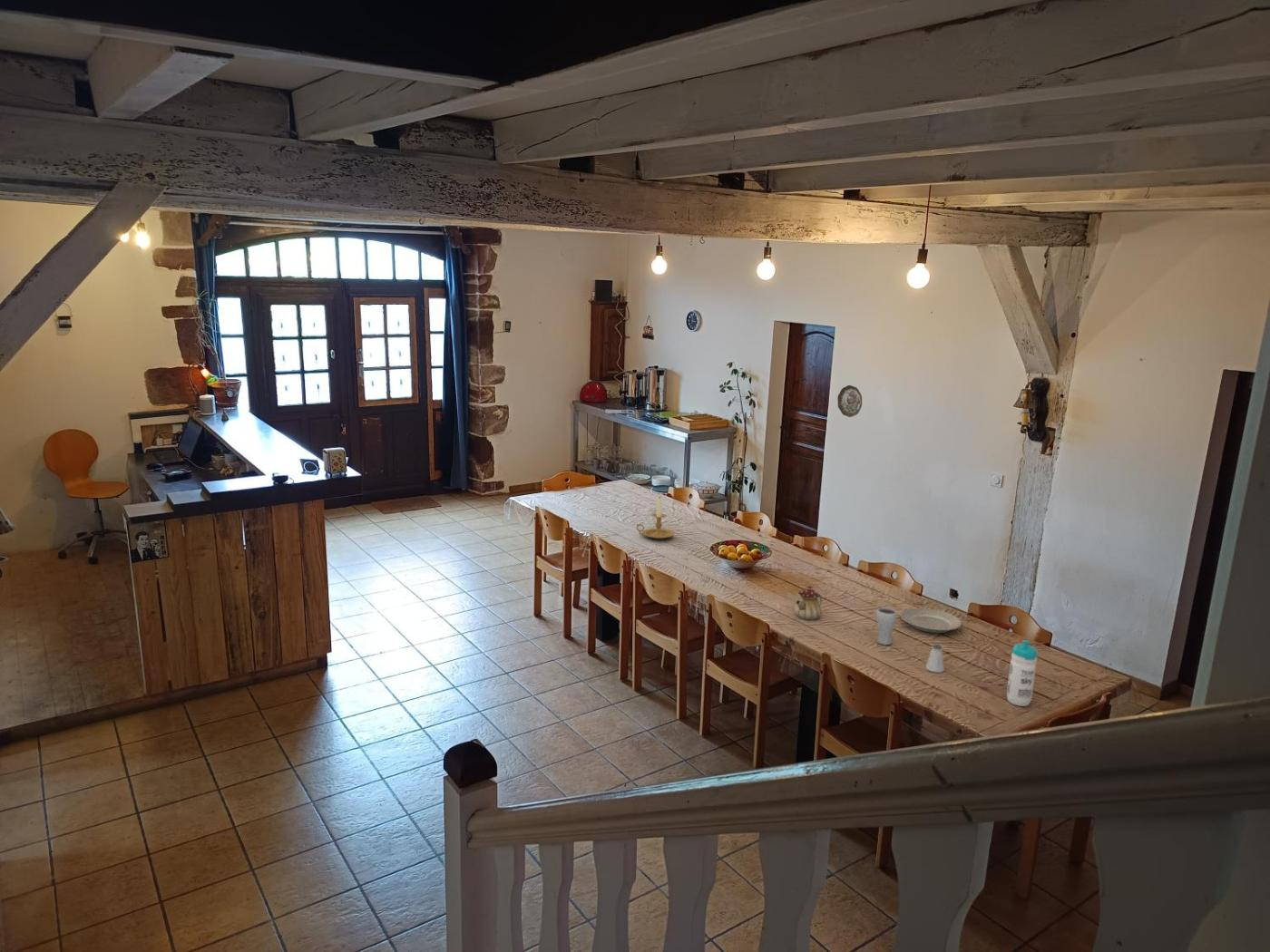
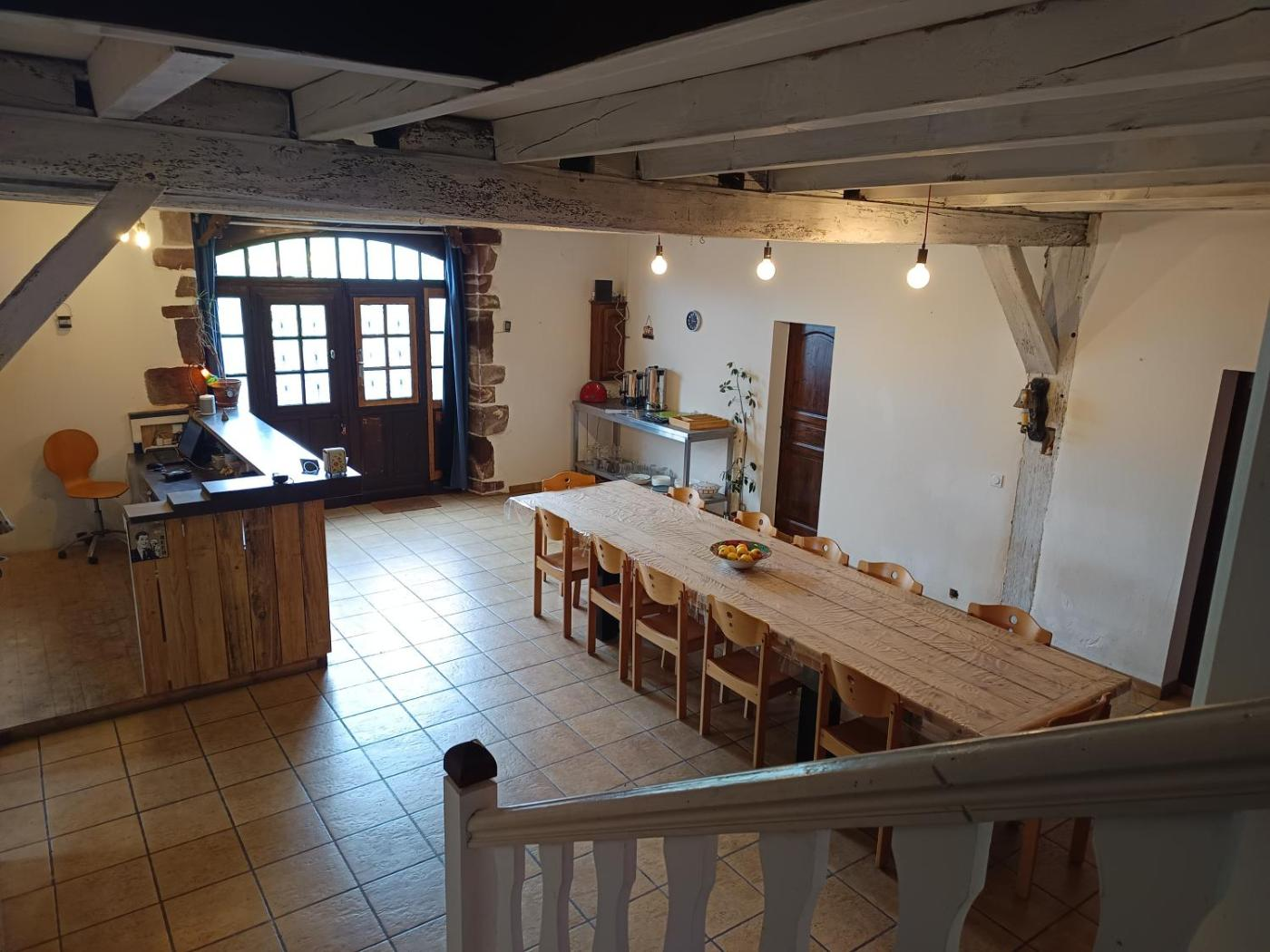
- candle holder (659, 517)
- plate (930, 622)
- water bottle (1021, 671)
- drinking glass (885, 627)
- saltshaker (935, 657)
- decorative plate (850, 401)
- teapot (809, 600)
